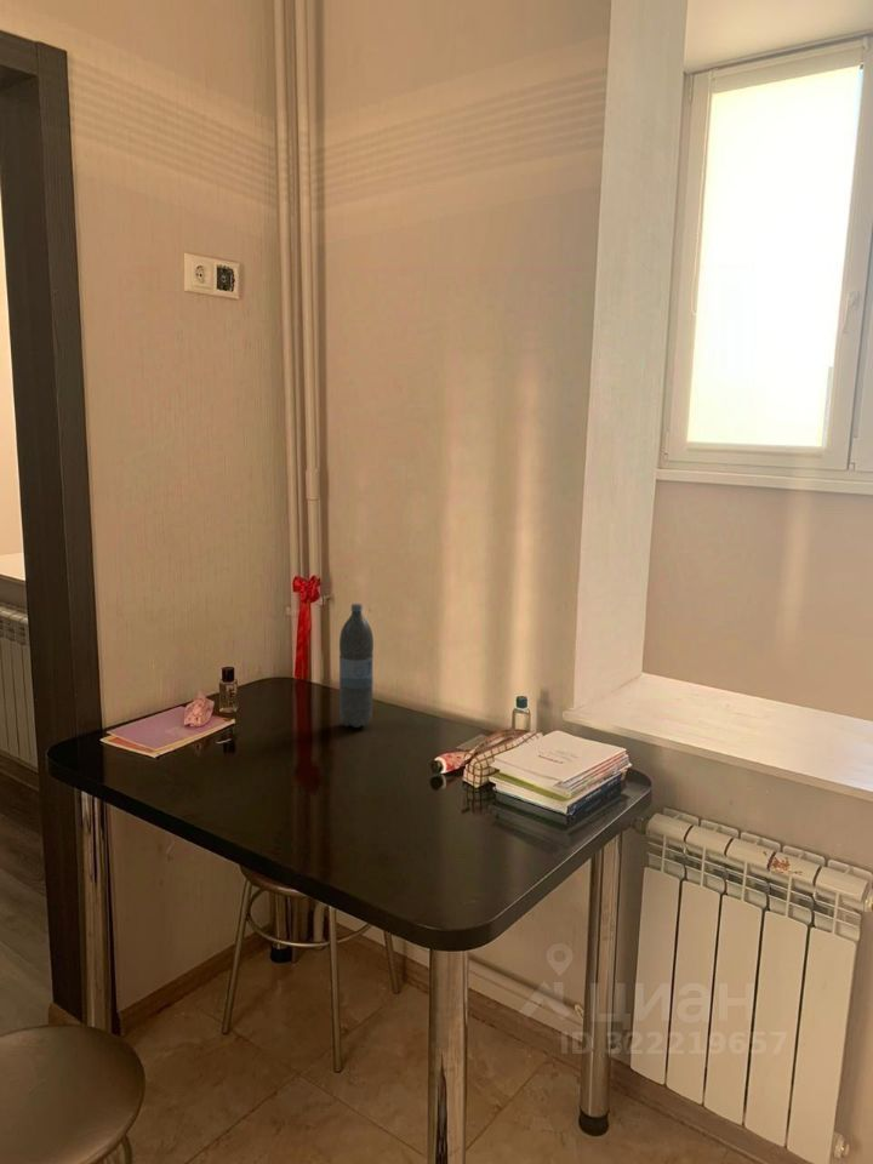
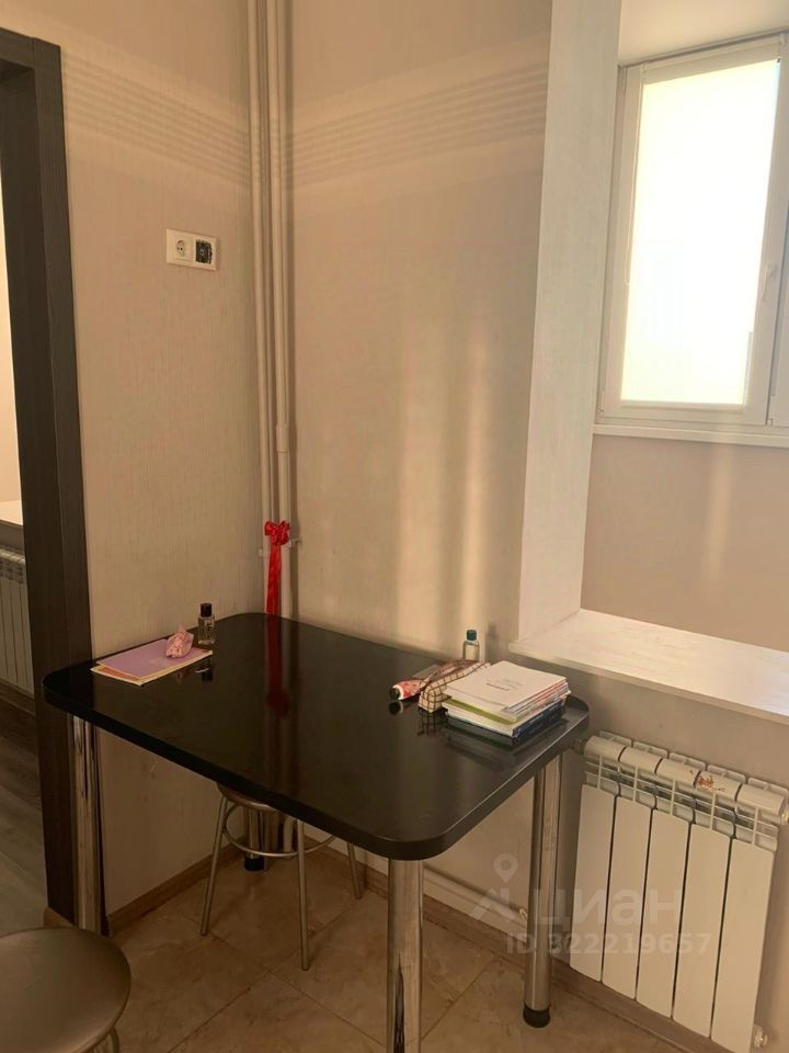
- water bottle (355, 666)
